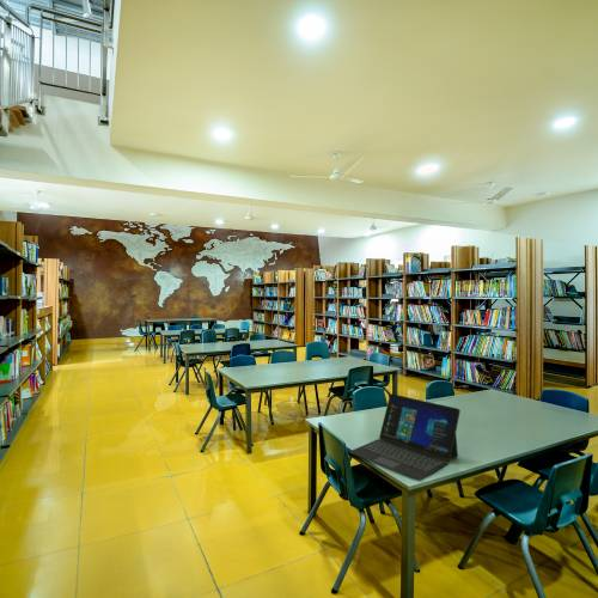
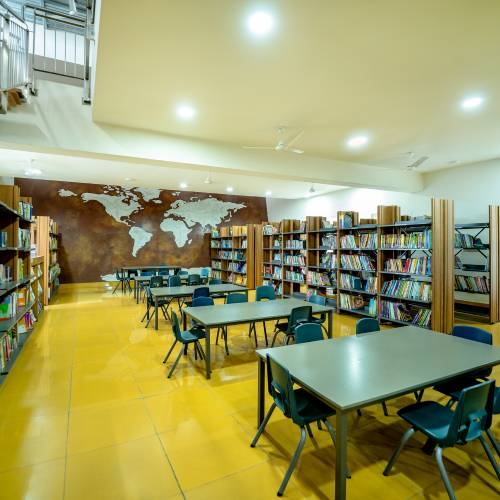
- laptop (403, 431)
